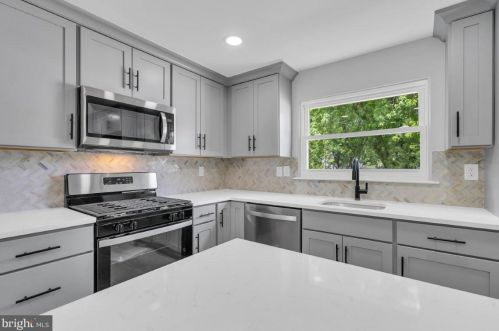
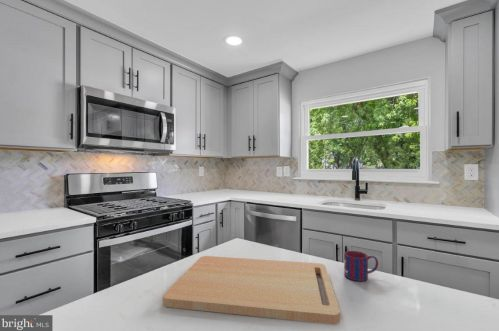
+ cutting board (254, 281)
+ mug (361, 265)
